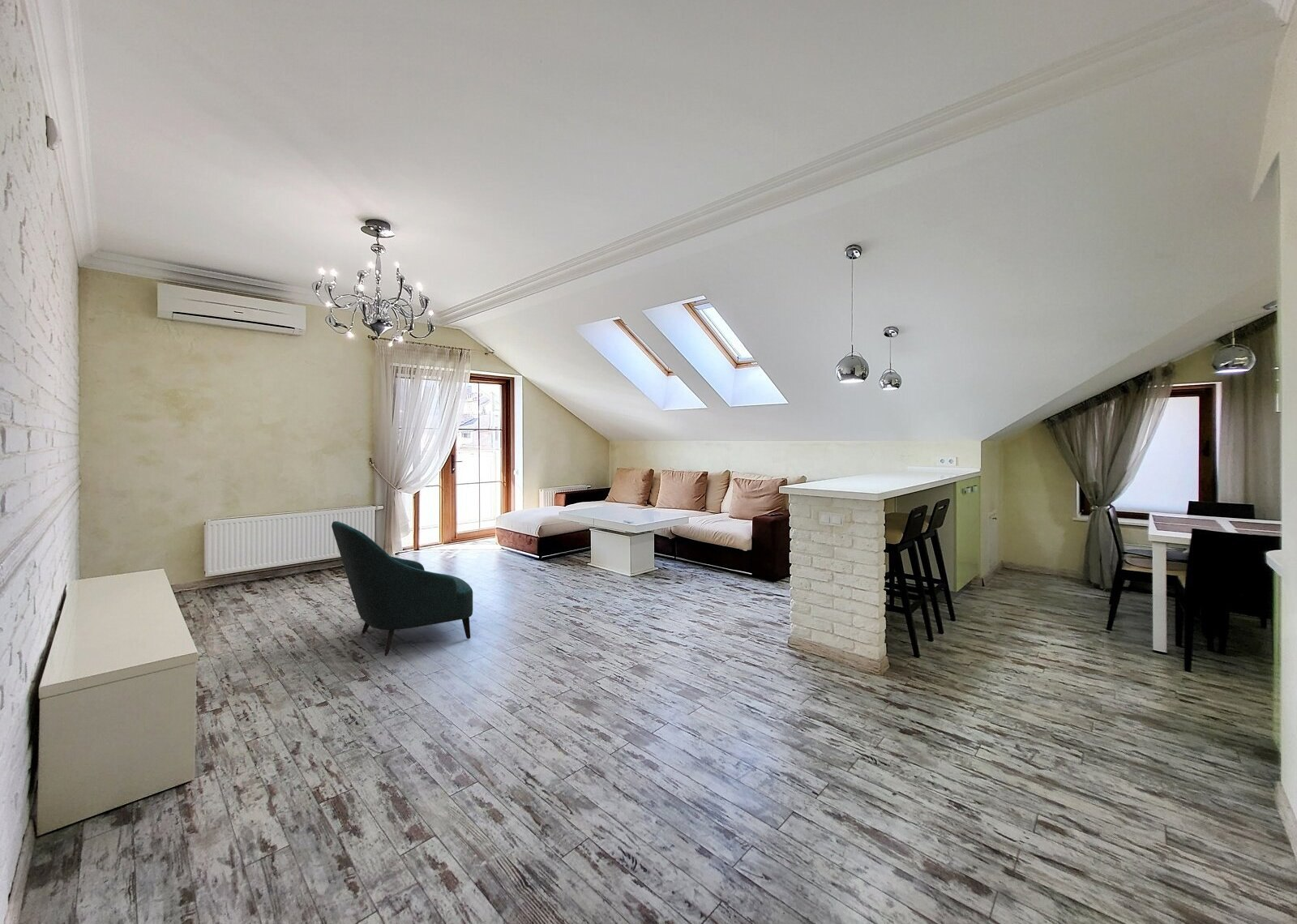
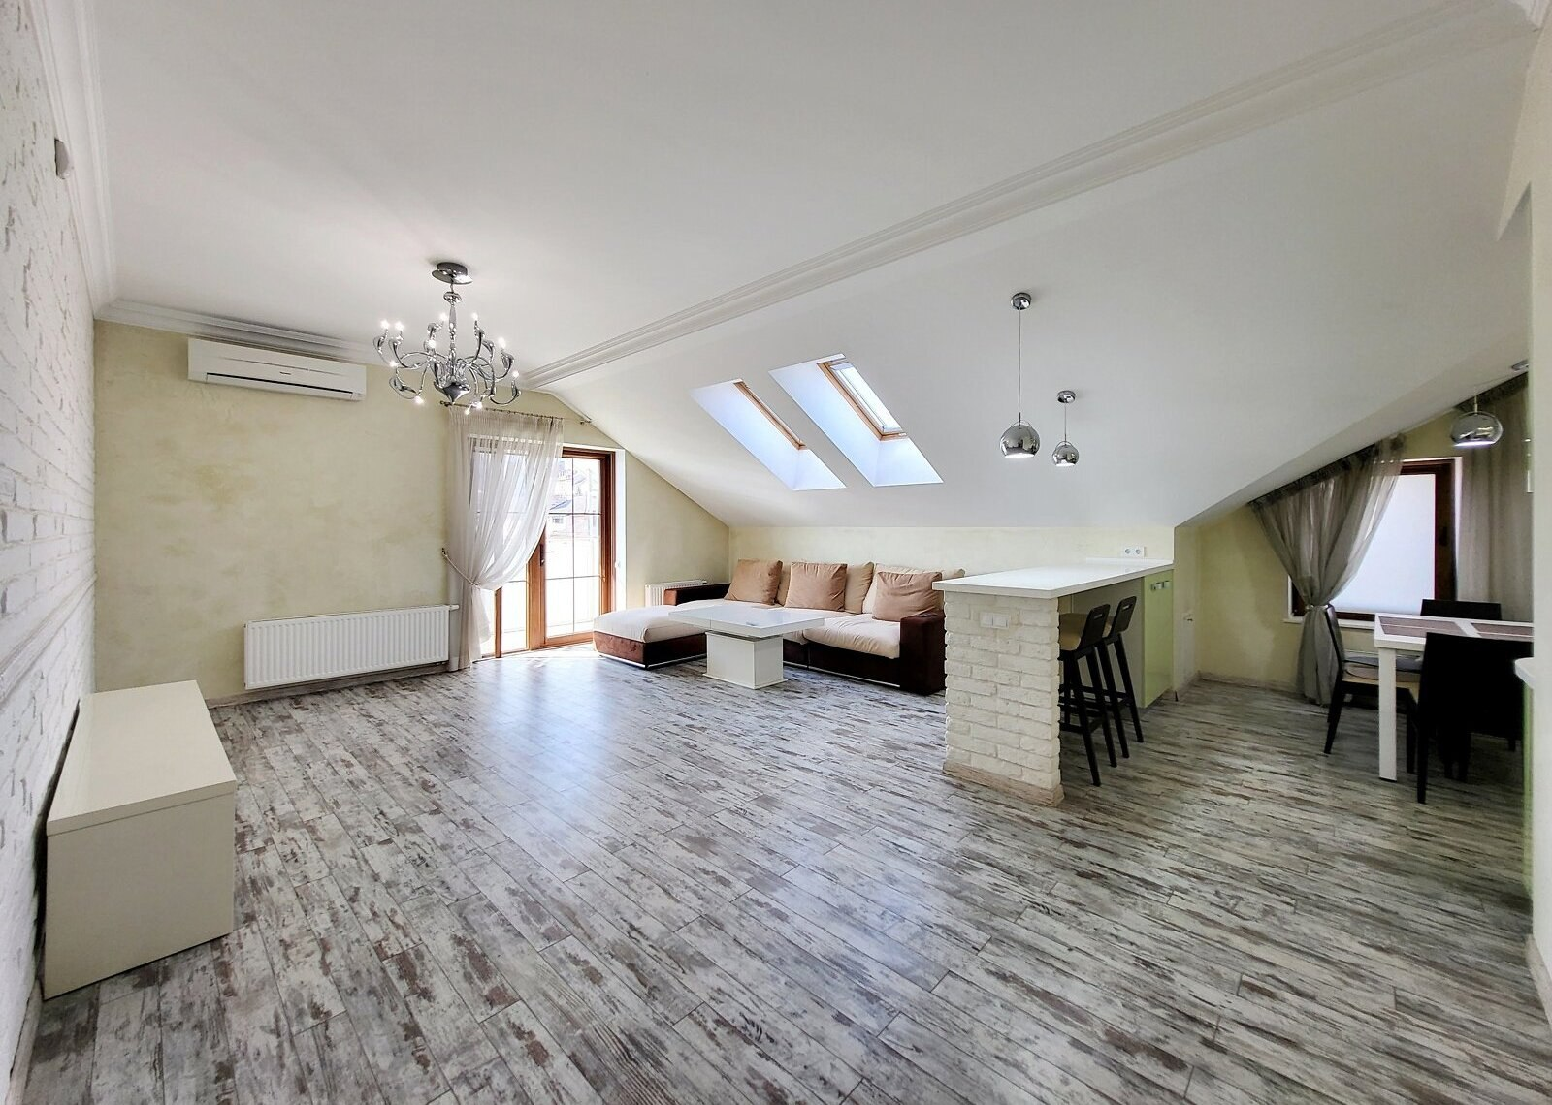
- armchair (409, 577)
